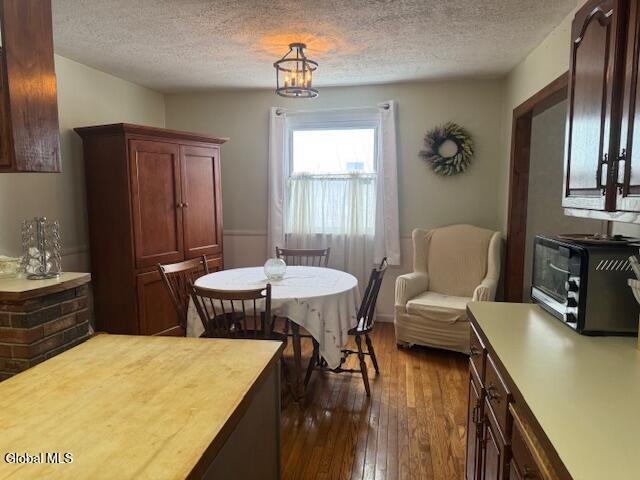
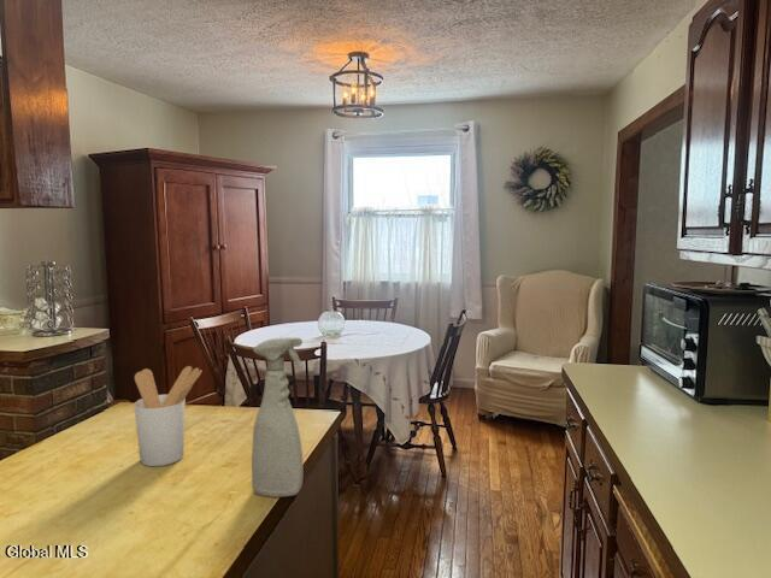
+ spray bottle (276, 414)
+ utensil holder (171, 412)
